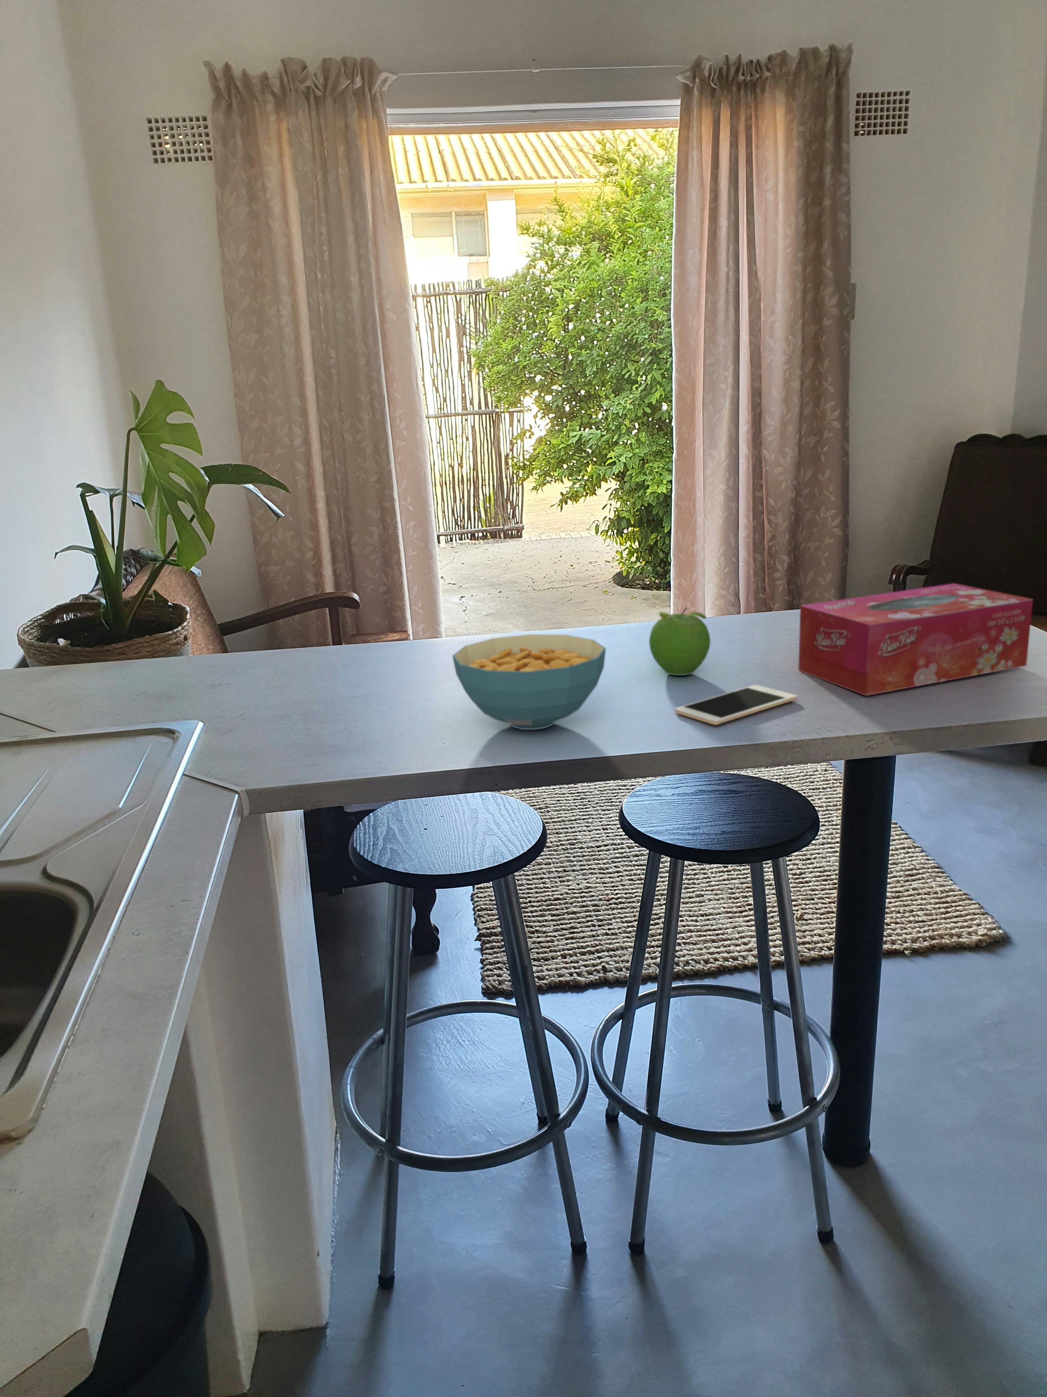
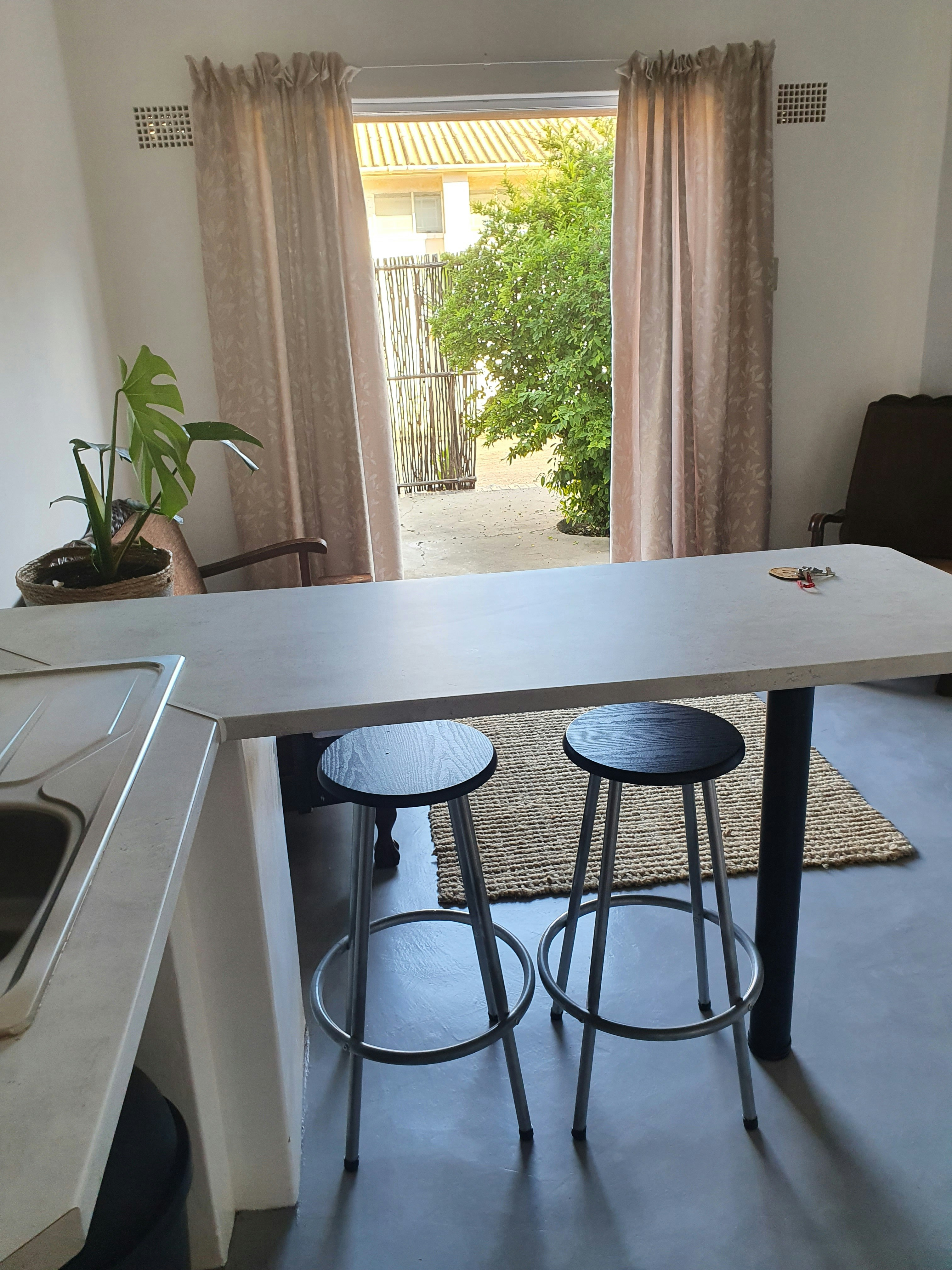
- cell phone (737, 704)
- cereal bowl (531, 688)
- fruit (680, 640)
- tissue box (913, 636)
